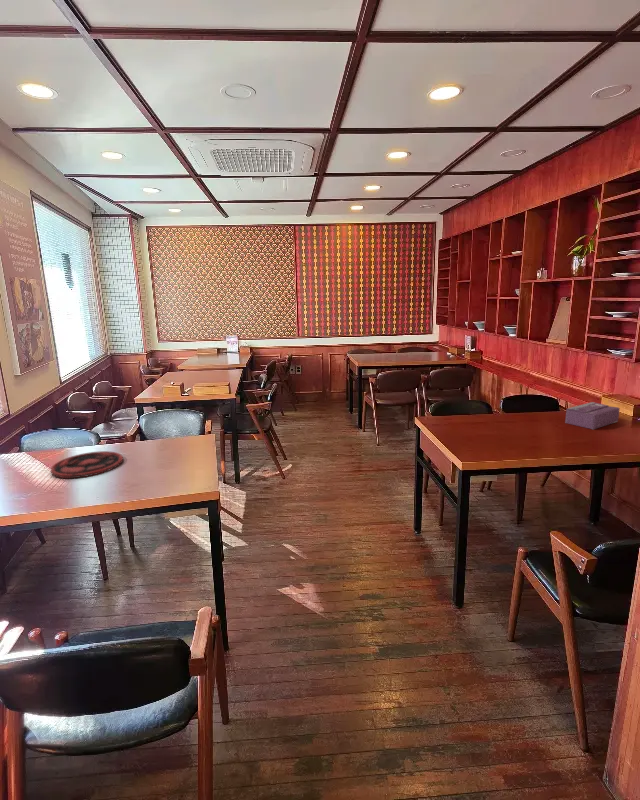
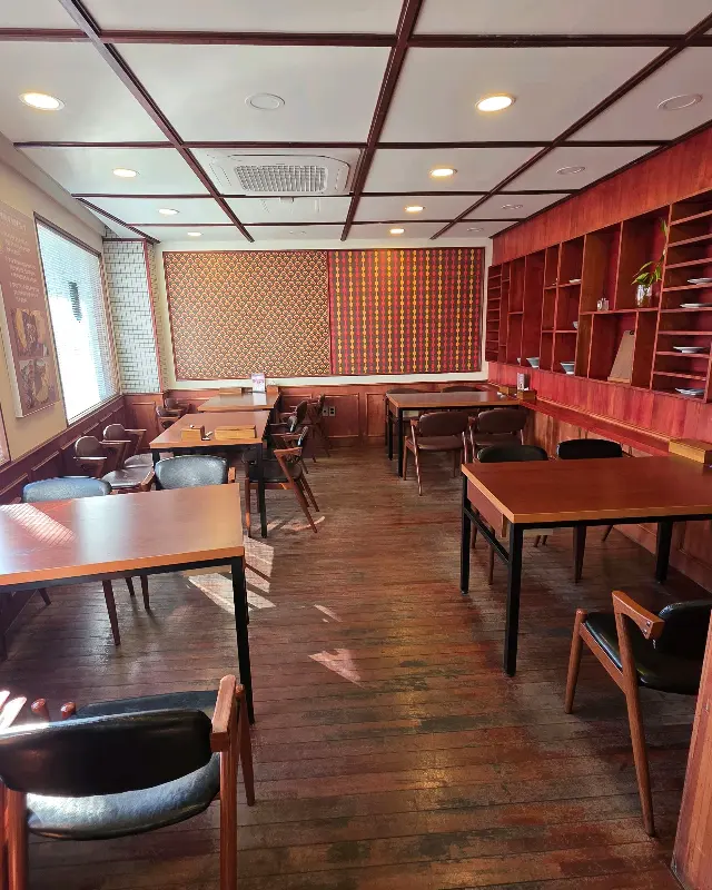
- plate (88, 463)
- tissue box (592, 414)
